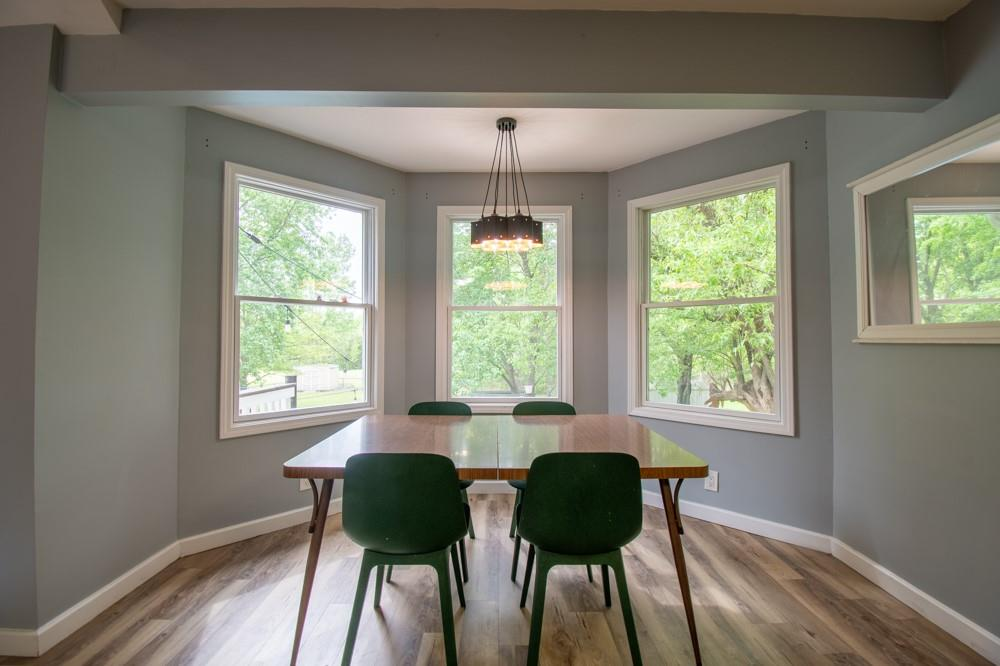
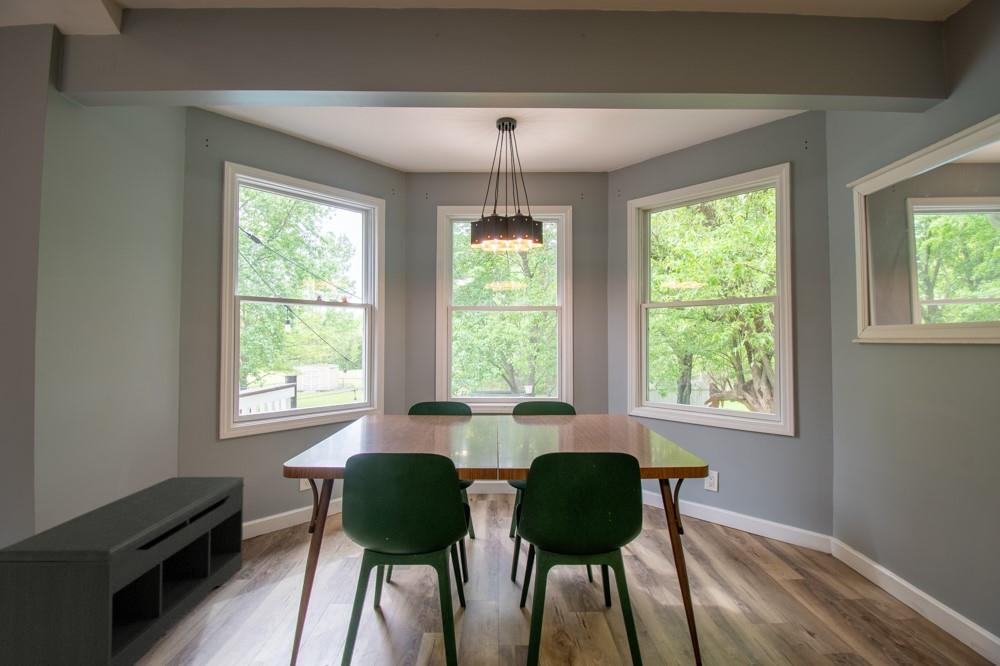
+ bench (145, 560)
